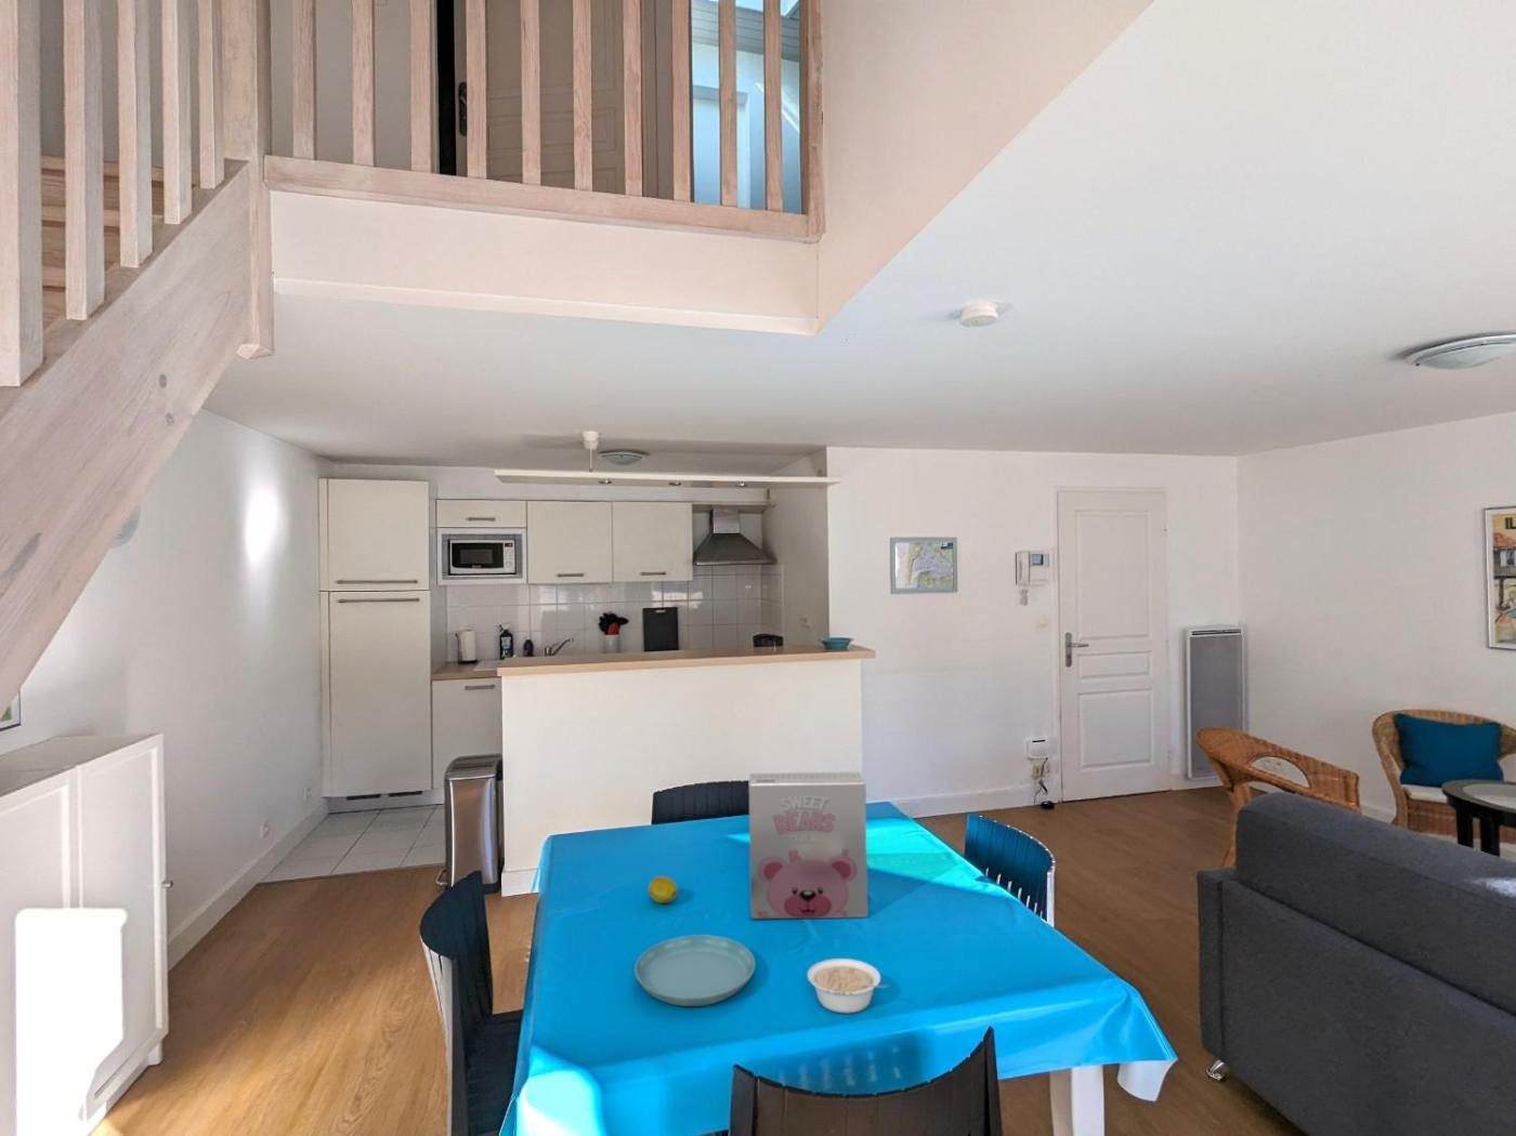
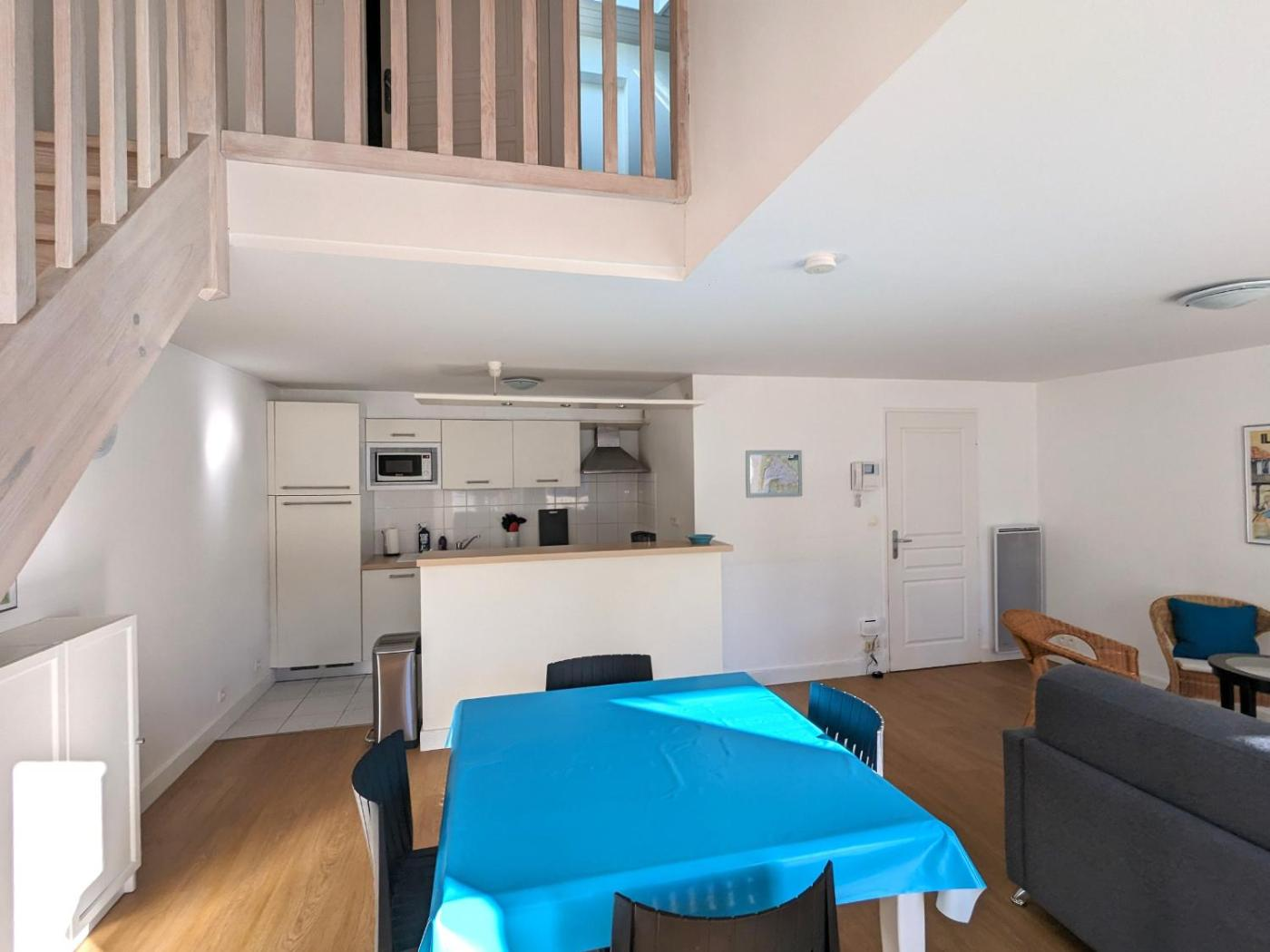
- saucer (695, 970)
- fruit (661, 888)
- legume (846, 984)
- cereal box (807, 842)
